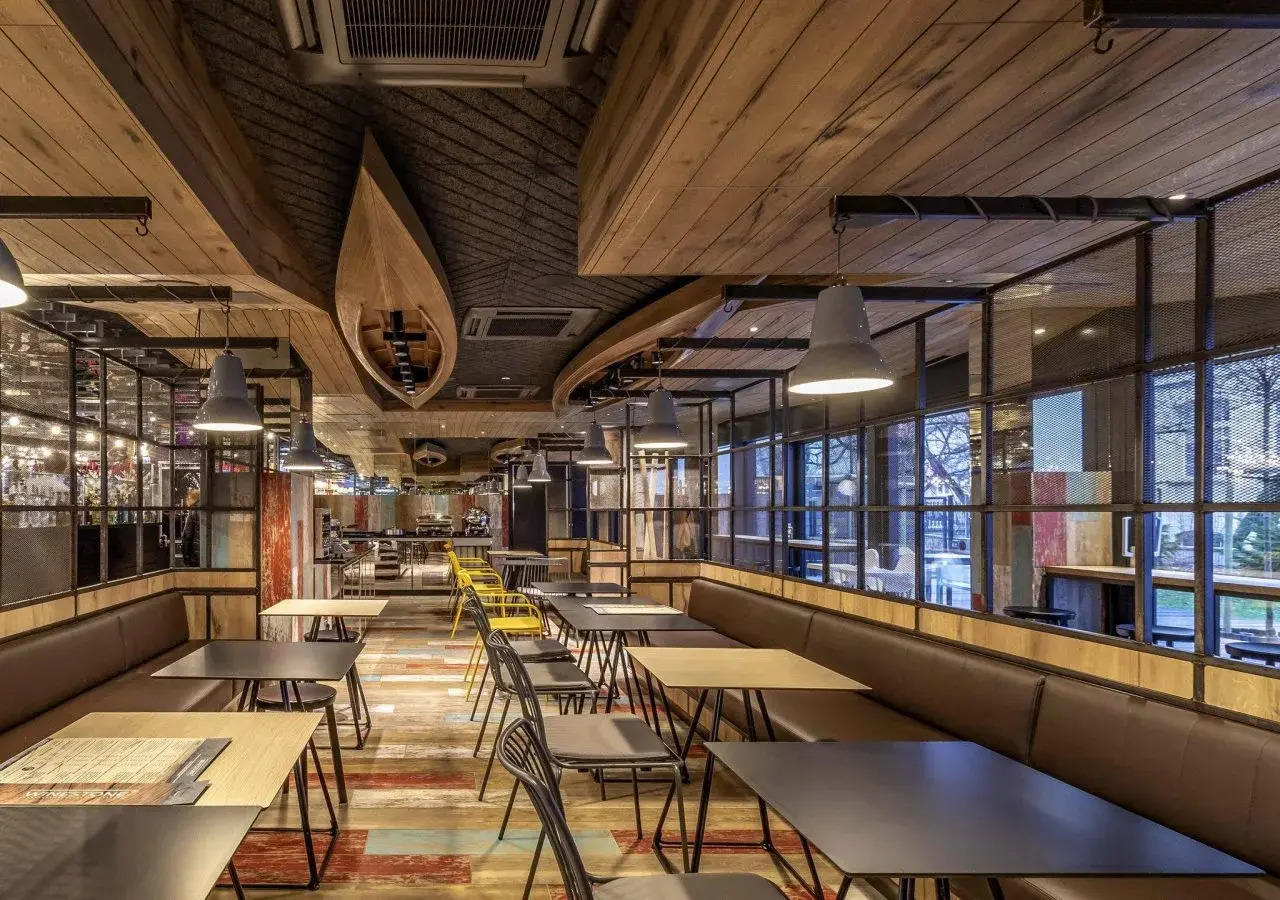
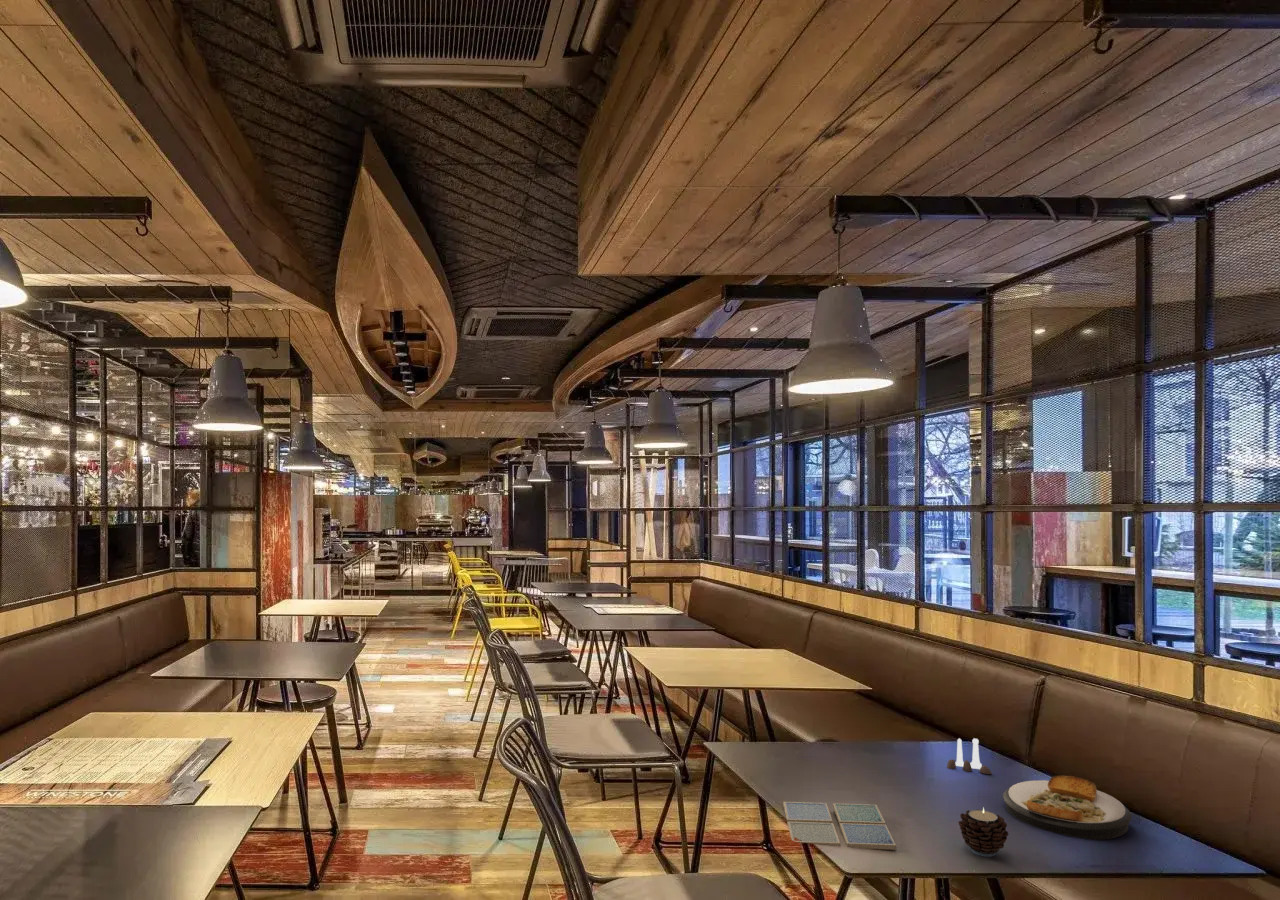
+ candle (983, 829)
+ drink coaster (833, 824)
+ salt and pepper shaker set (973, 754)
+ plate (1065, 803)
